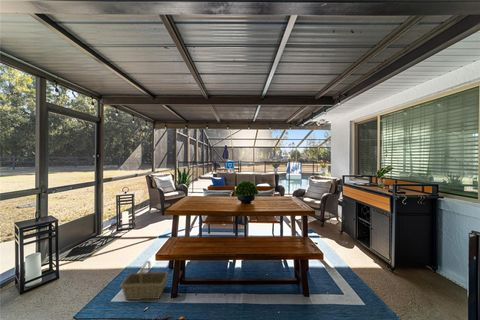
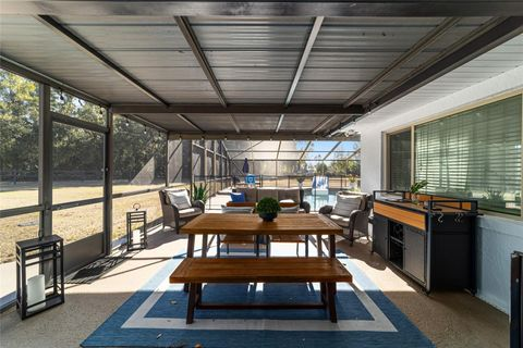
- basket (145, 278)
